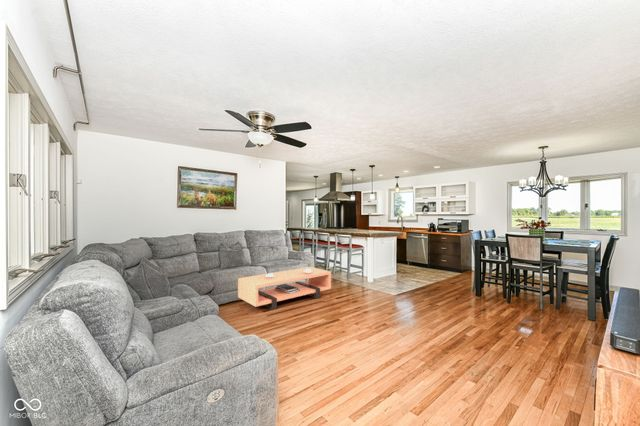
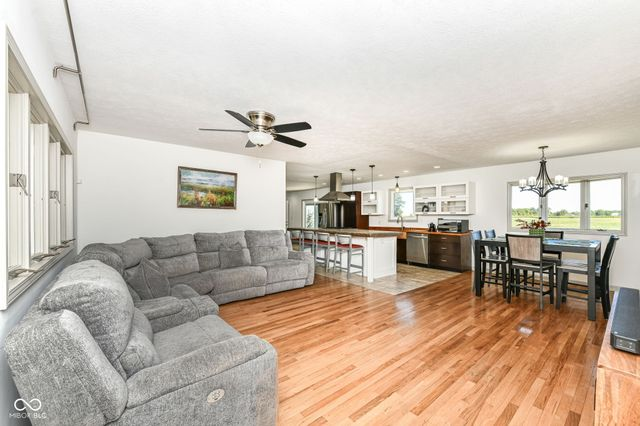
- coffee table (287, 285)
